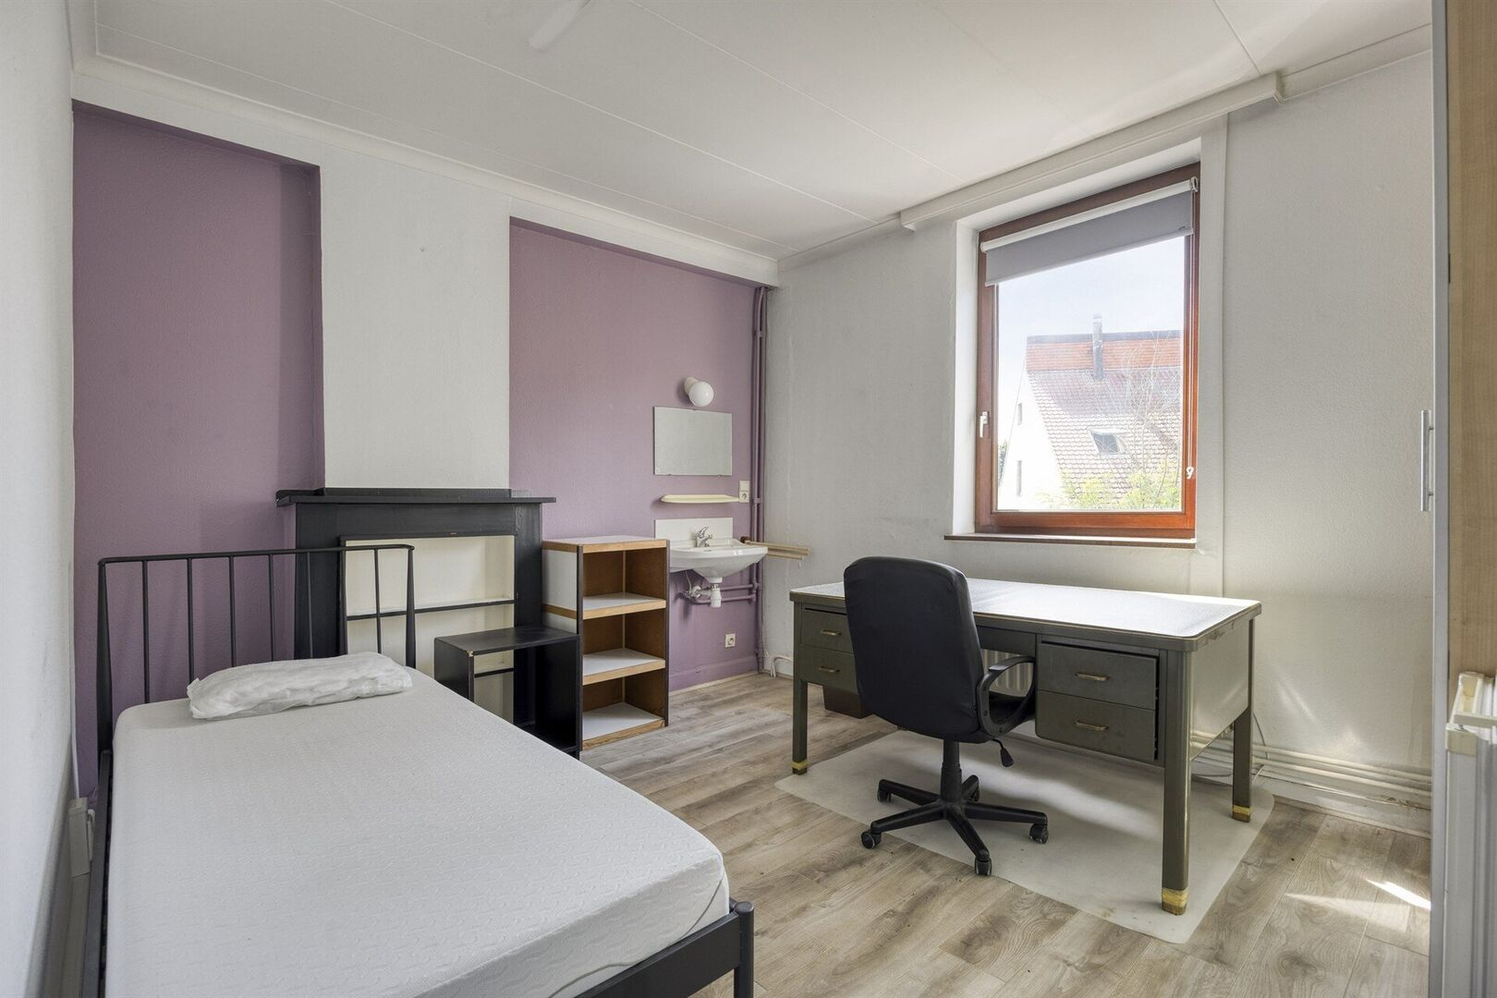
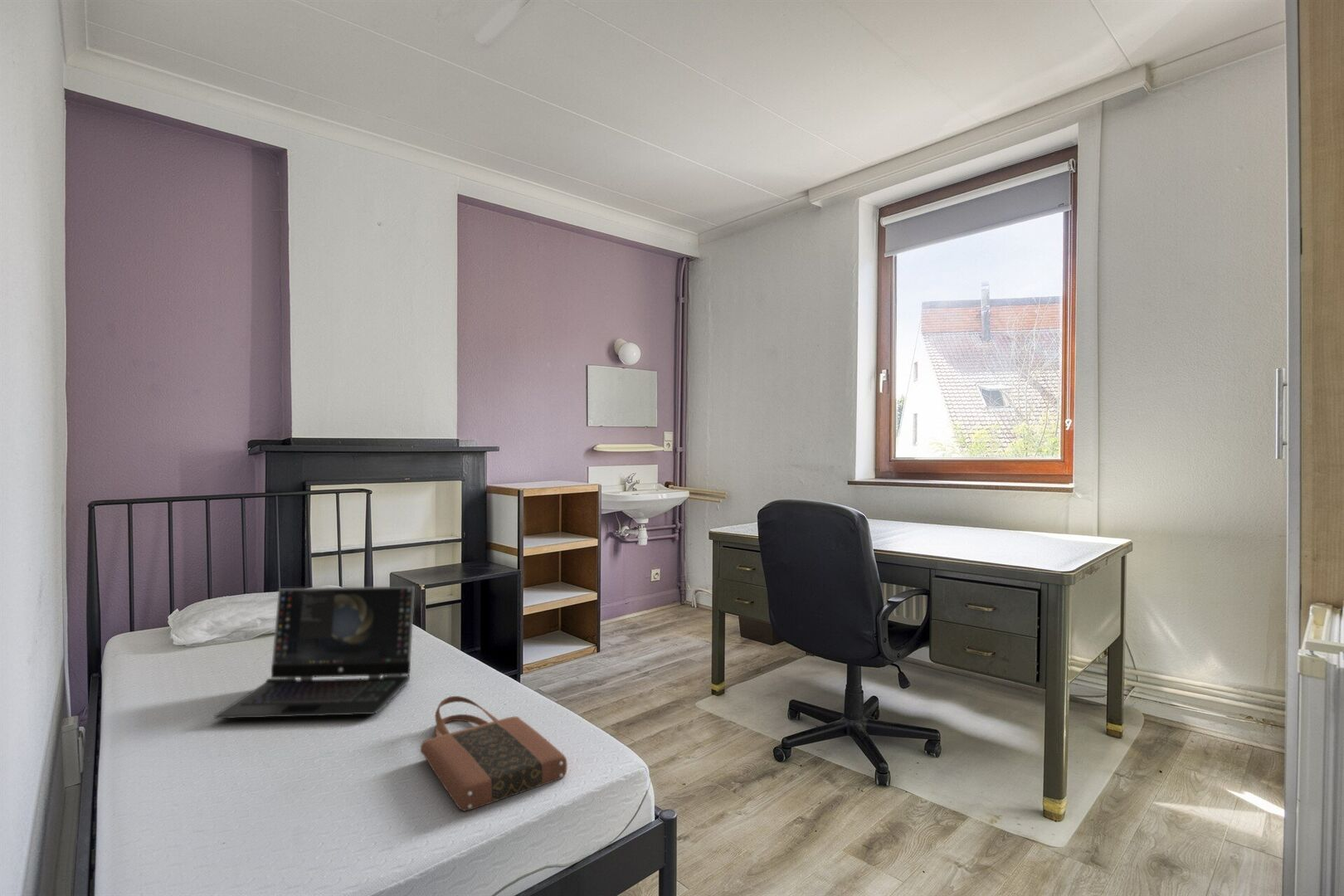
+ laptop (323, 648)
+ tote bag (480, 740)
